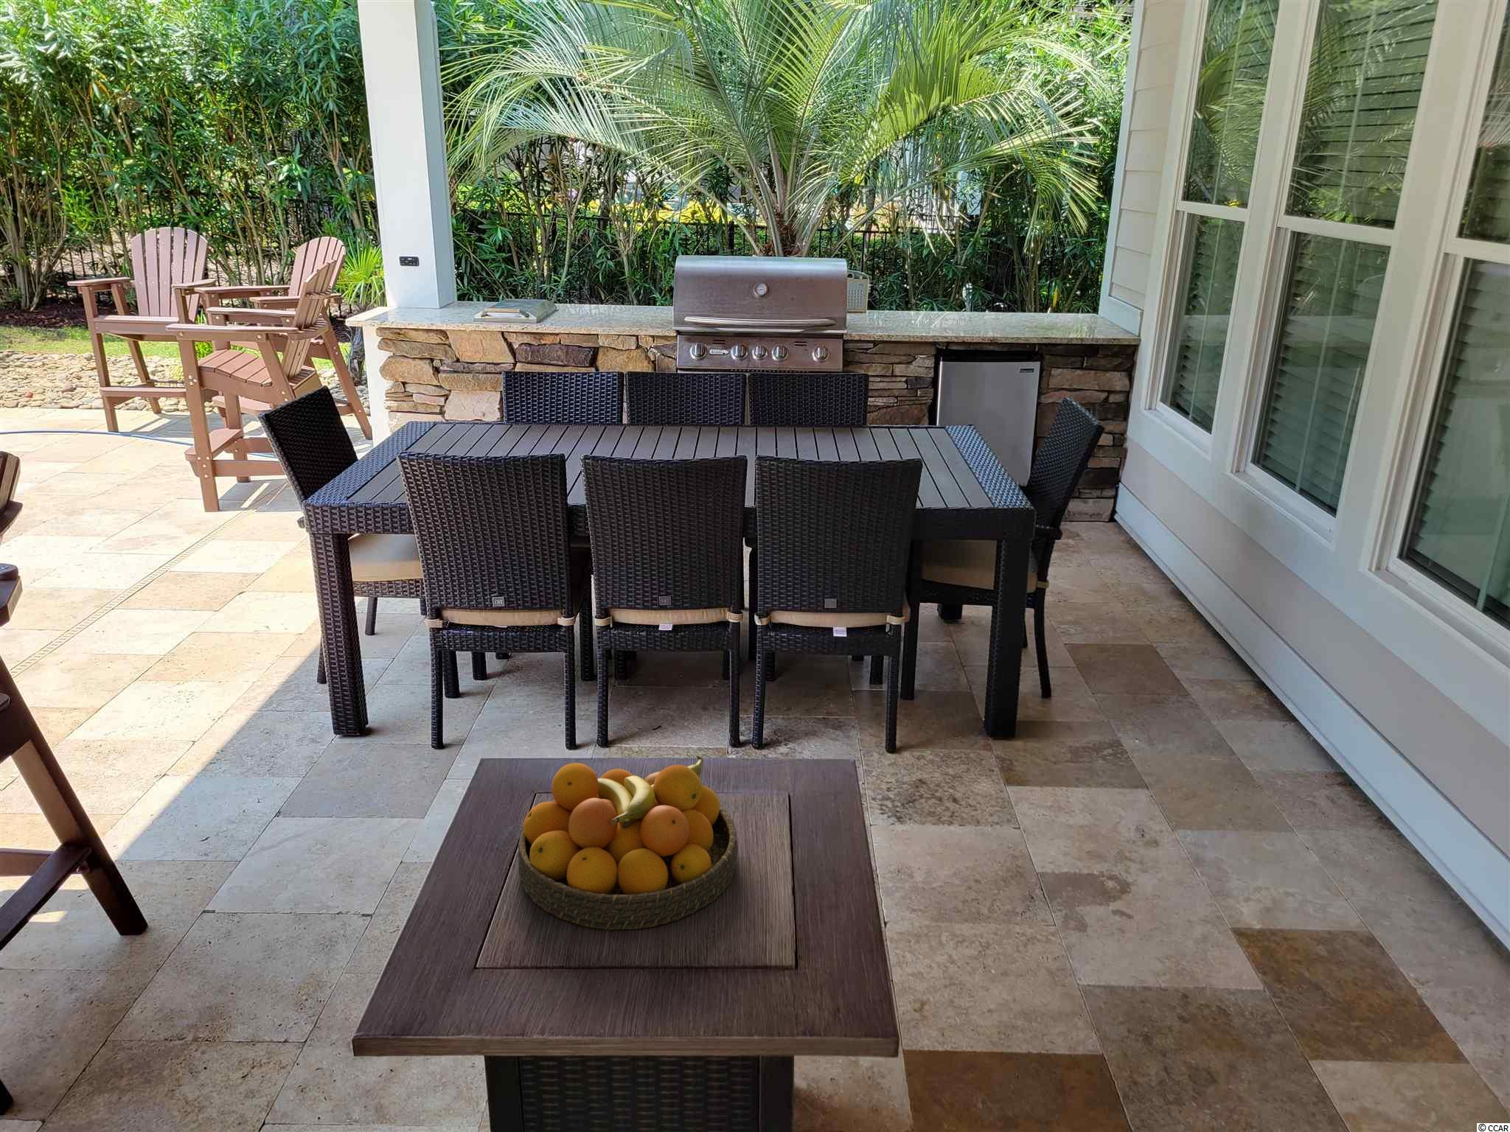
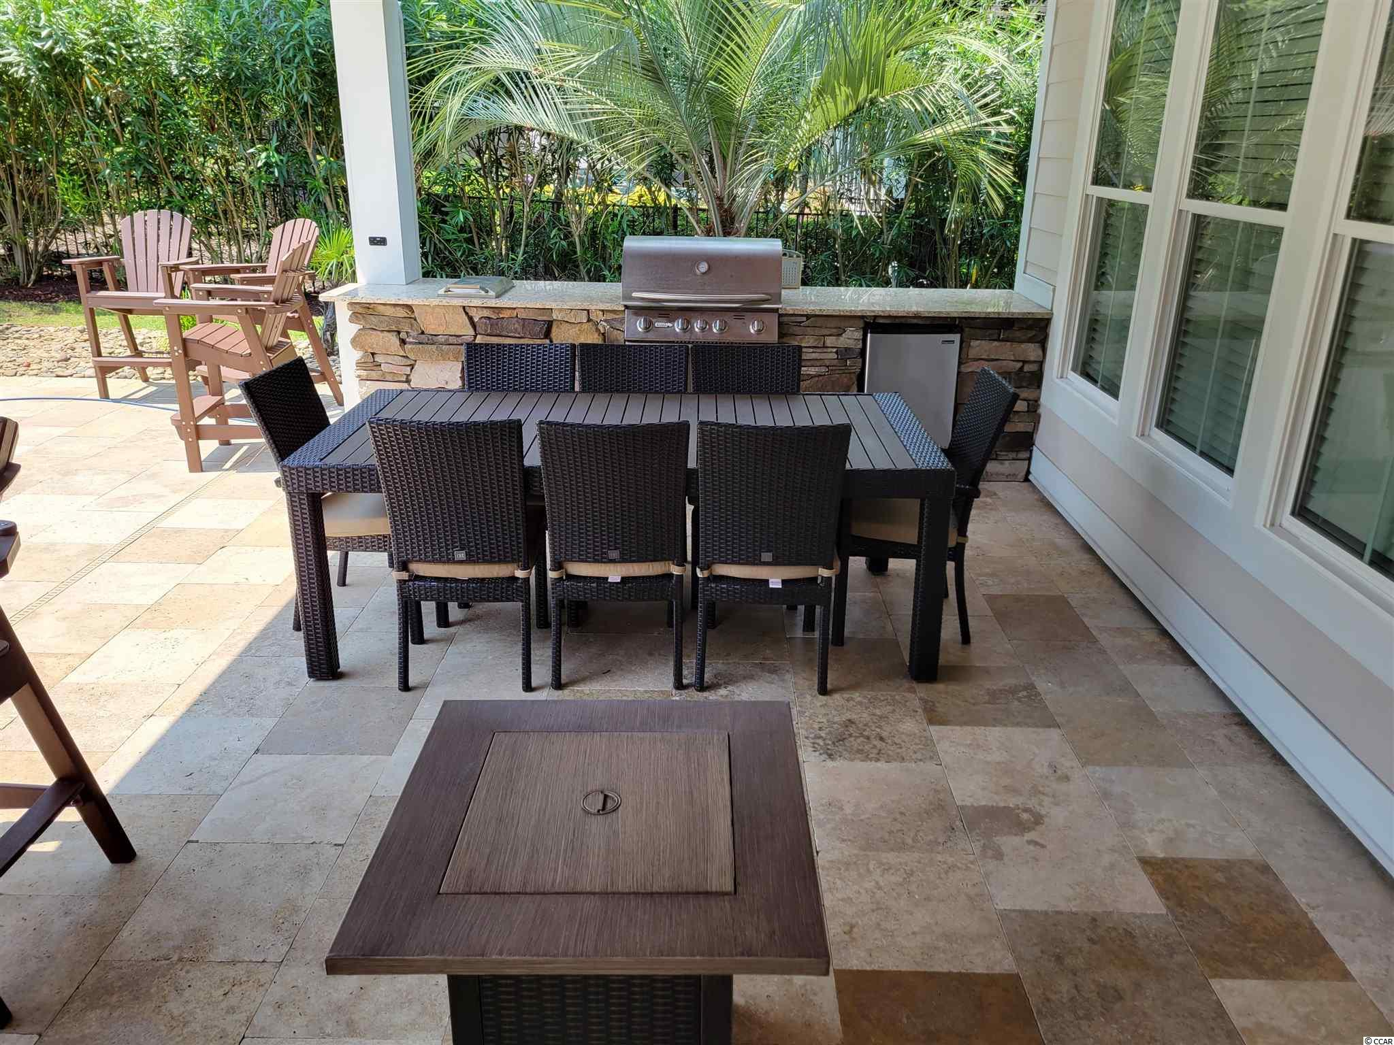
- fruit bowl (628, 820)
